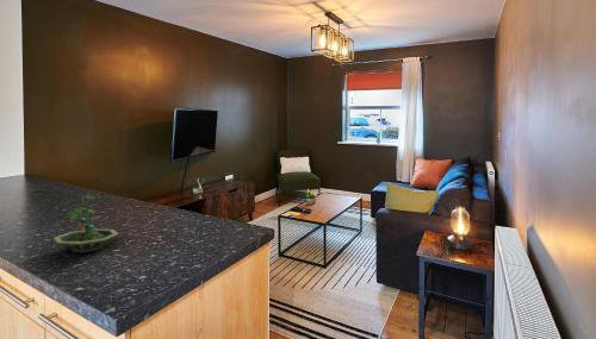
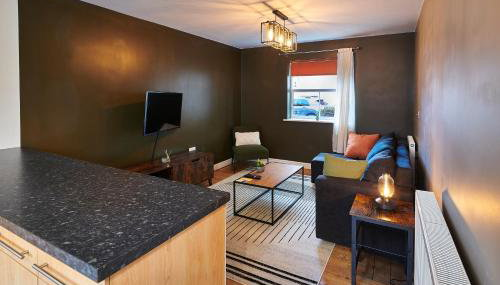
- terrarium (86, 206)
